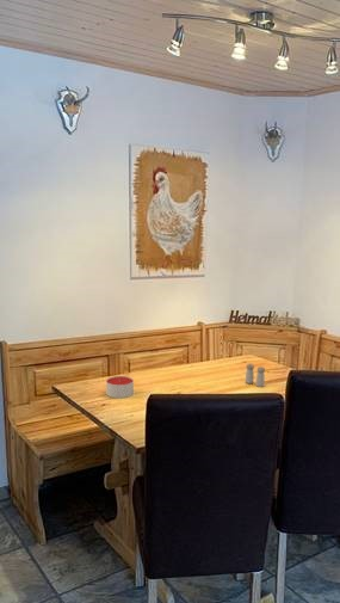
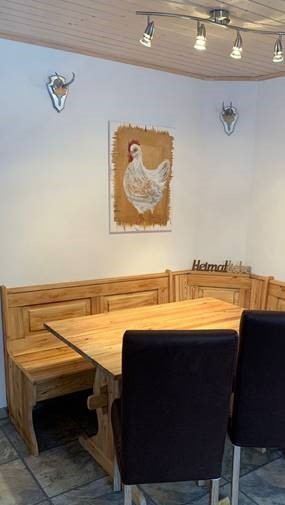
- salt and pepper shaker (253, 374)
- candle (119, 386)
